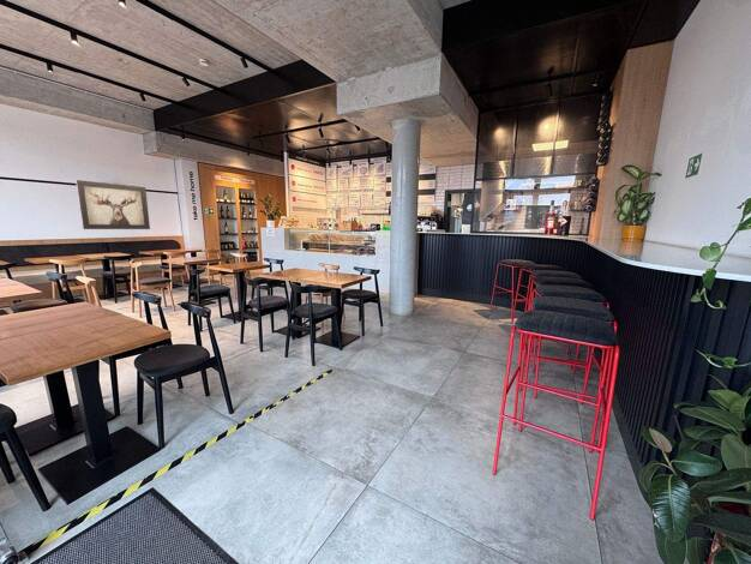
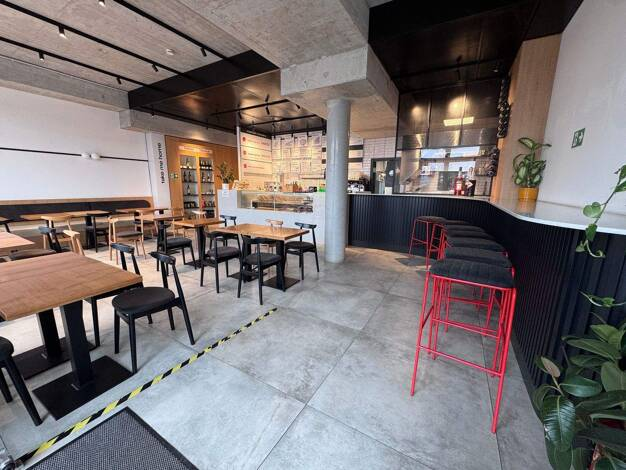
- wall art (115, 206)
